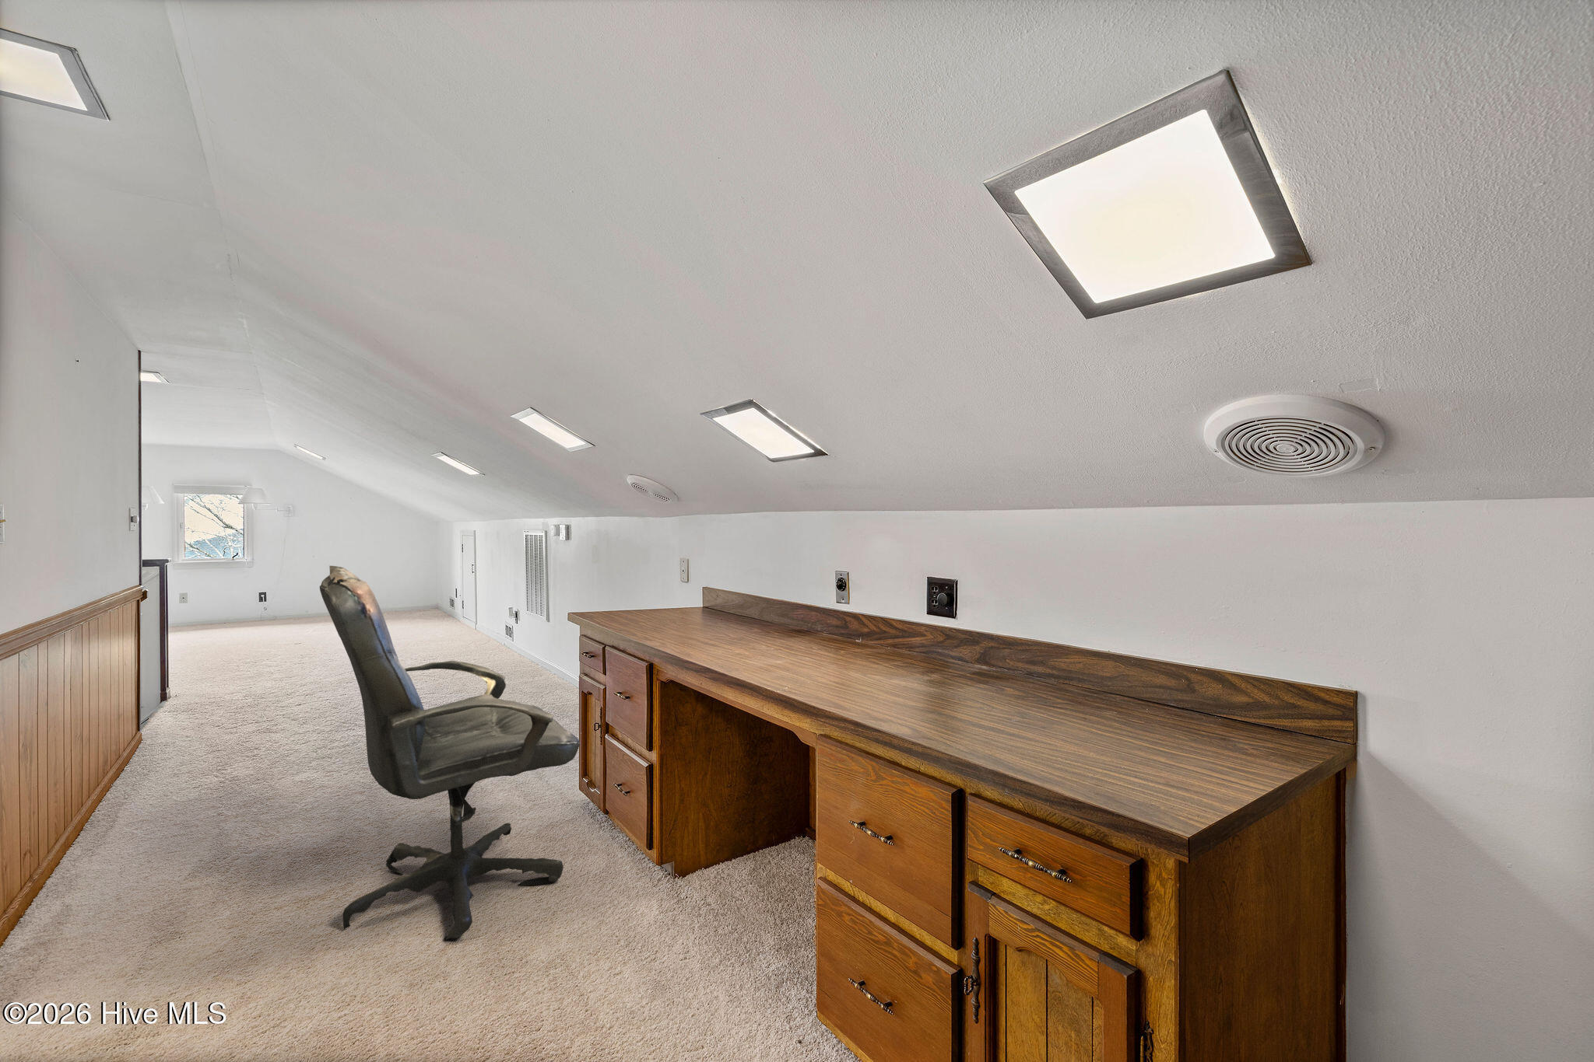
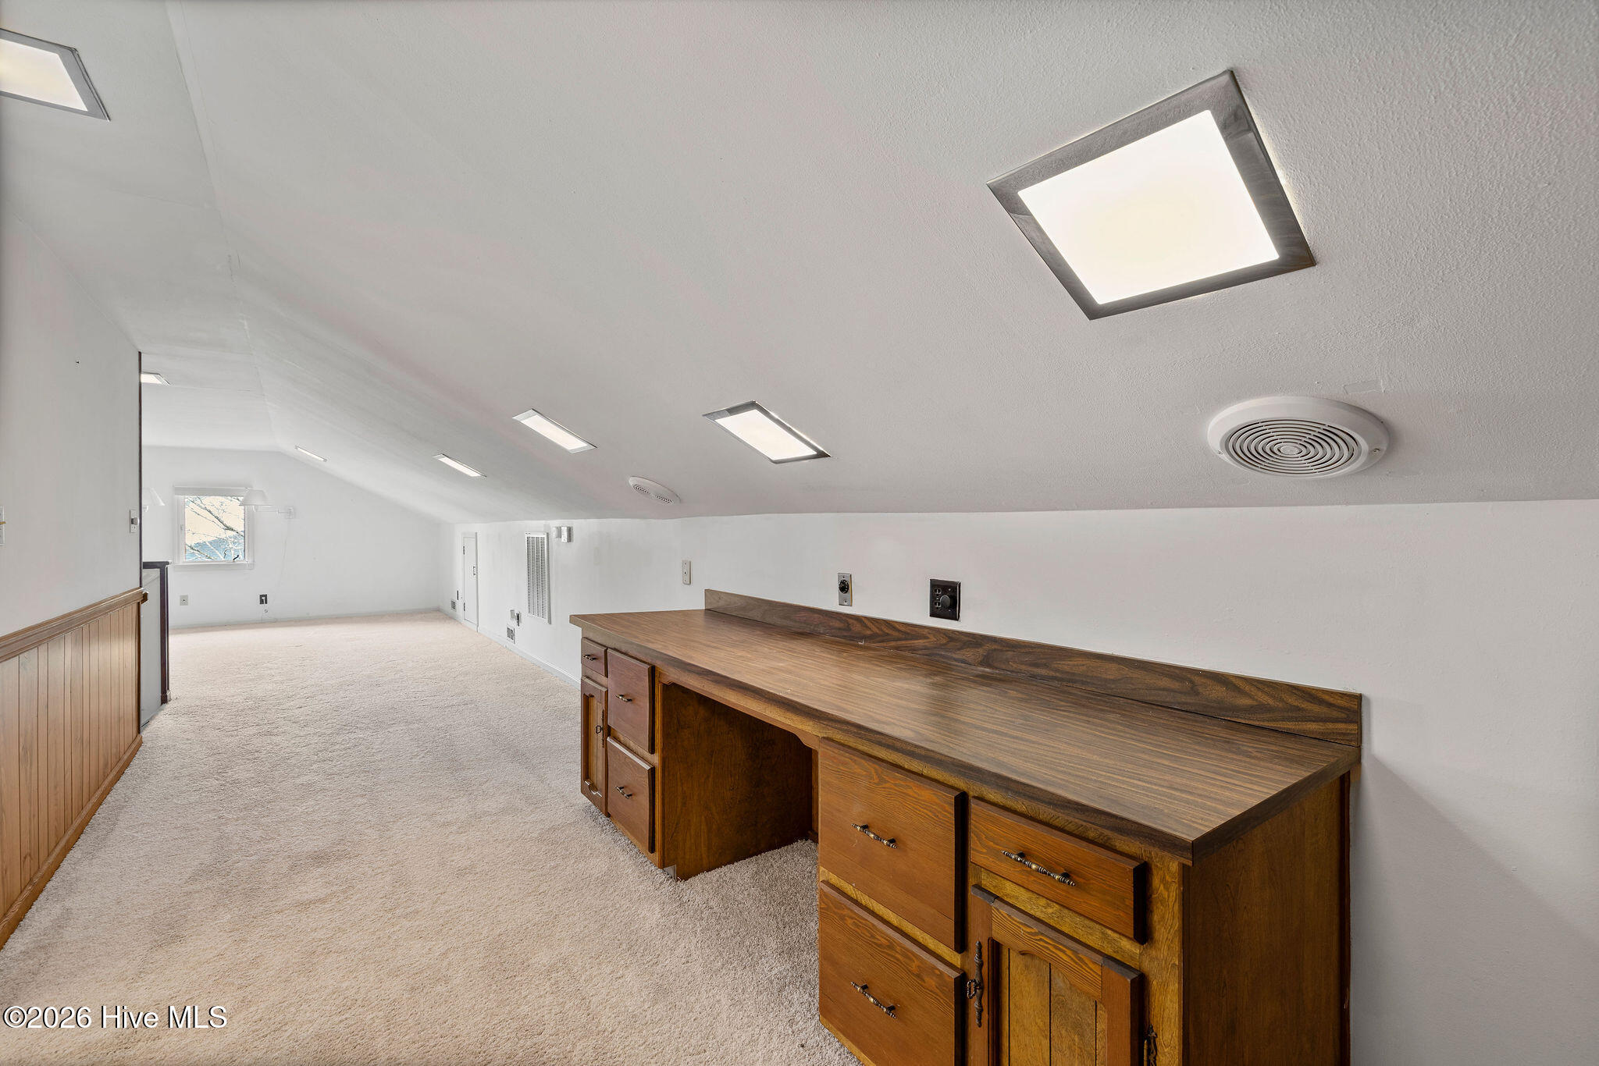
- office chair (454, 729)
